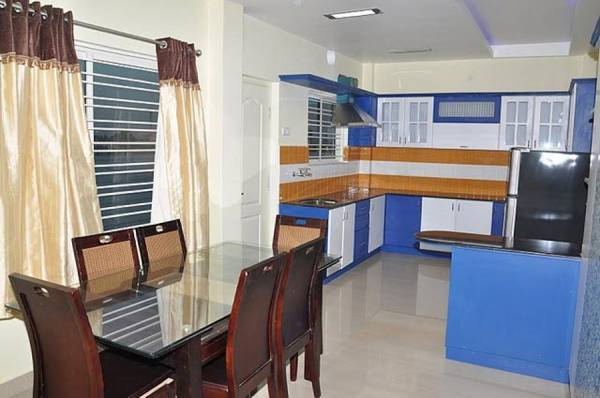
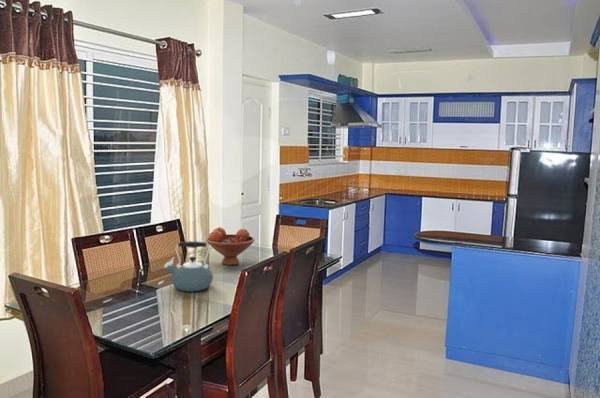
+ kettle (188, 264)
+ fruit bowl (230, 246)
